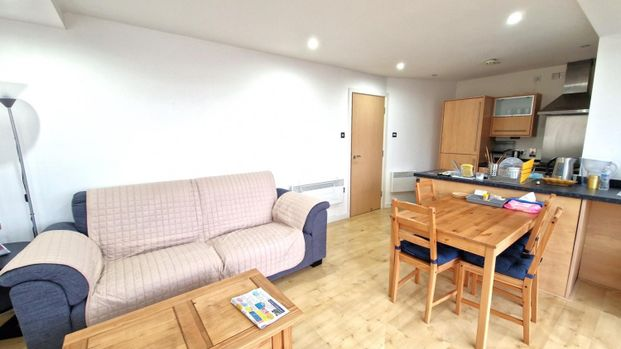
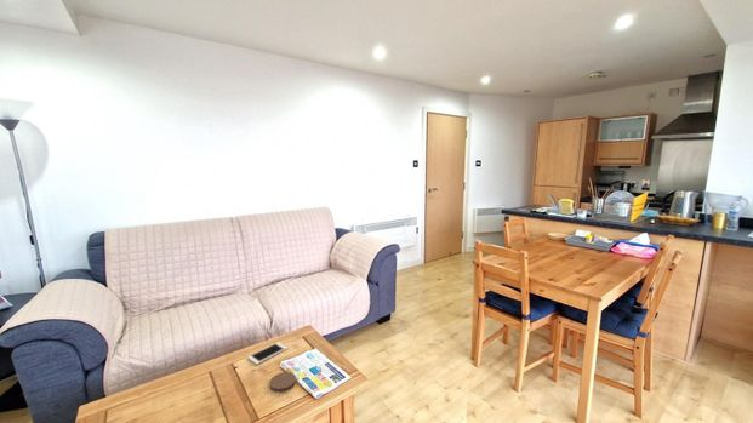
+ cell phone (268, 351)
+ coaster (283, 382)
